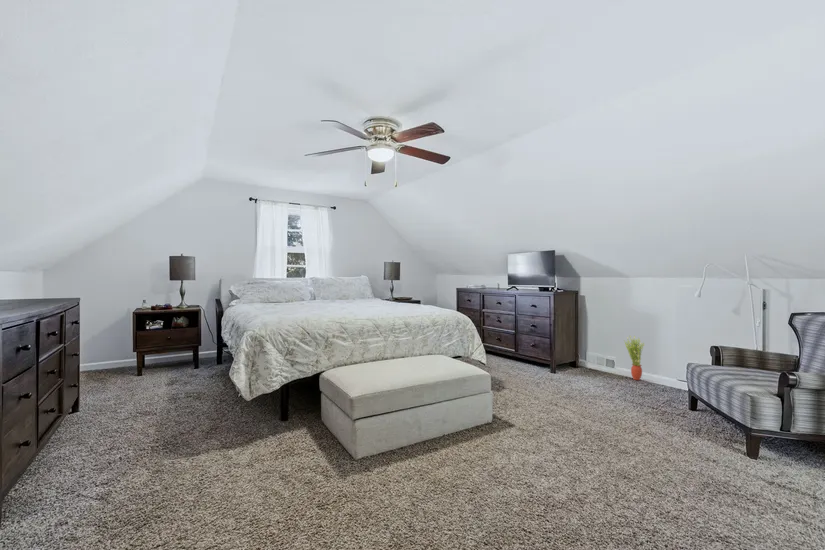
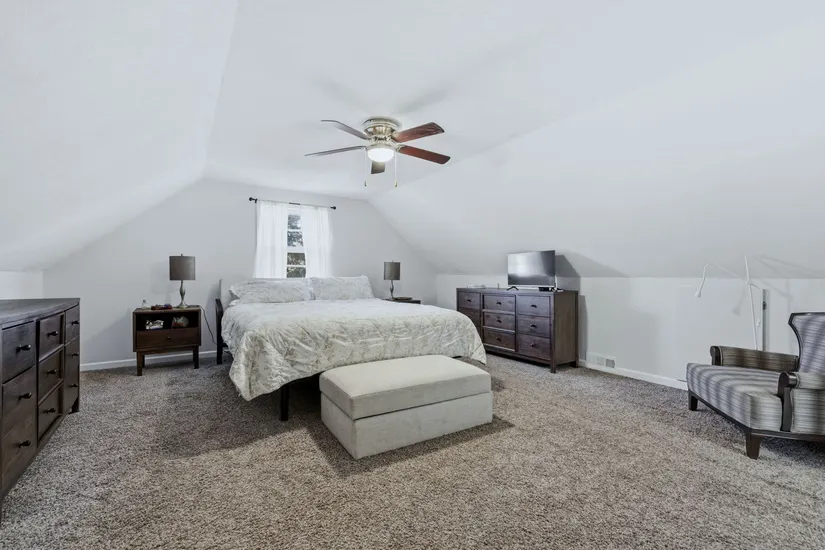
- potted plant (633, 357)
